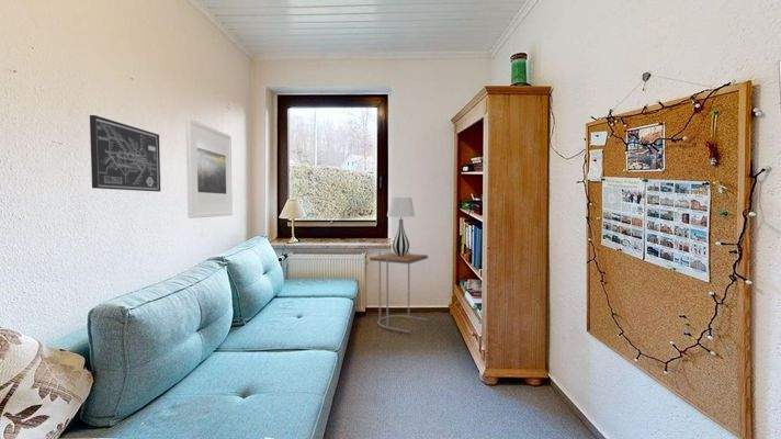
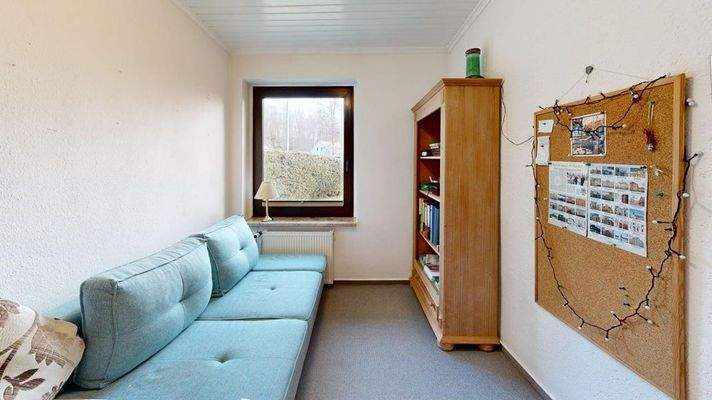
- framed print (212, 172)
- wall art (129, 158)
- side table (408, 288)
- table lamp (400, 226)
